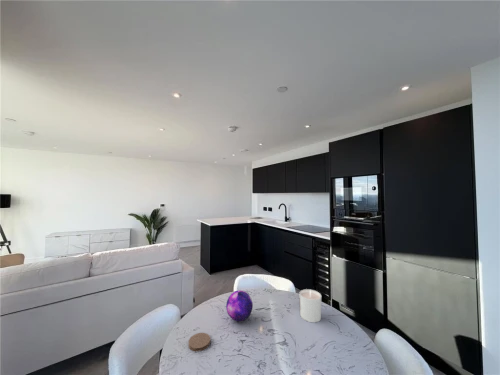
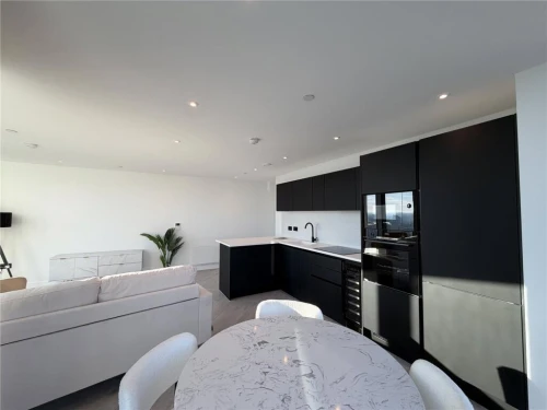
- decorative orb (239, 305)
- candle (310, 303)
- coaster (199, 341)
